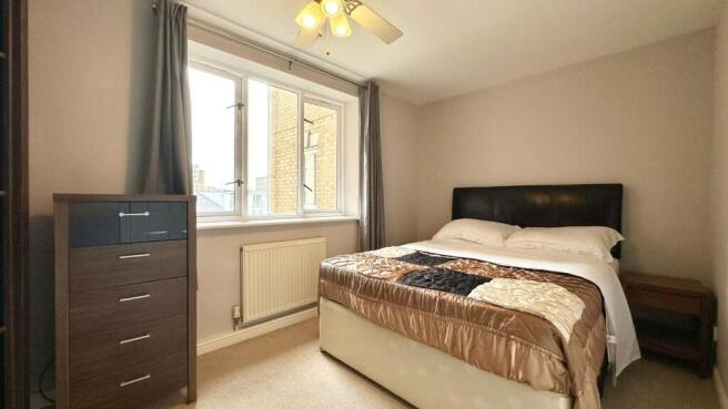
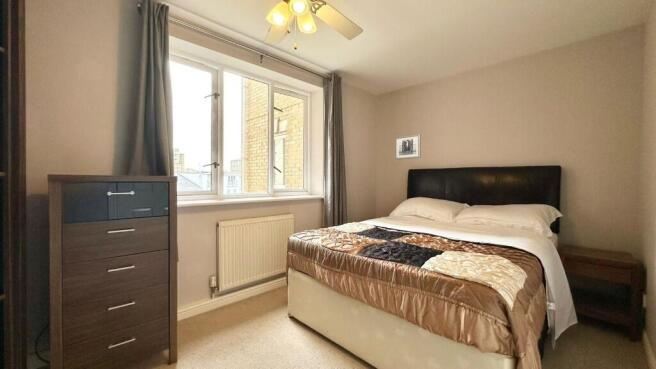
+ wall art (407, 147)
